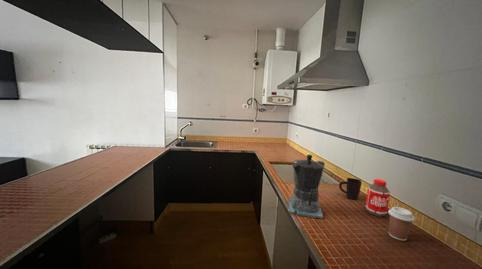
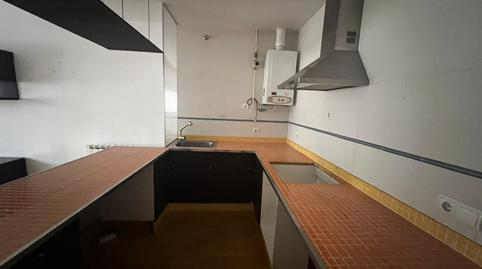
- coffee maker (307, 181)
- mug (350, 188)
- coffee cup (399, 223)
- bottle (377, 196)
